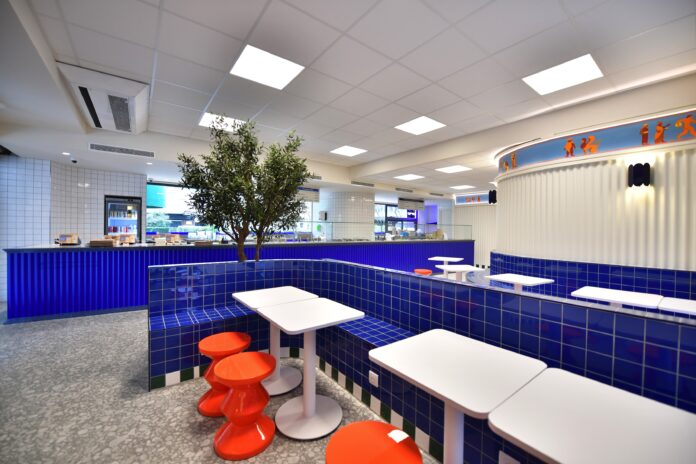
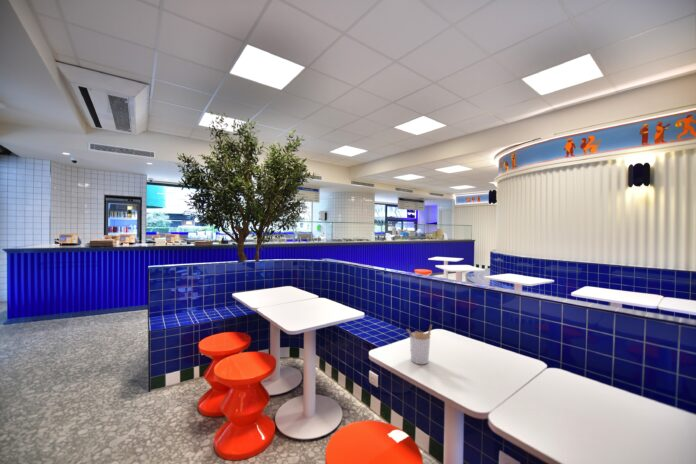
+ utensil holder (420, 344)
